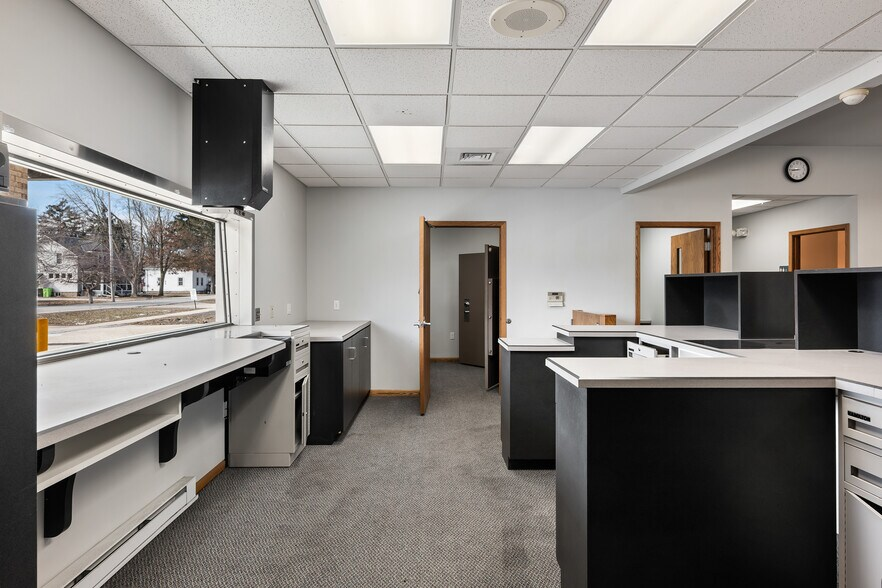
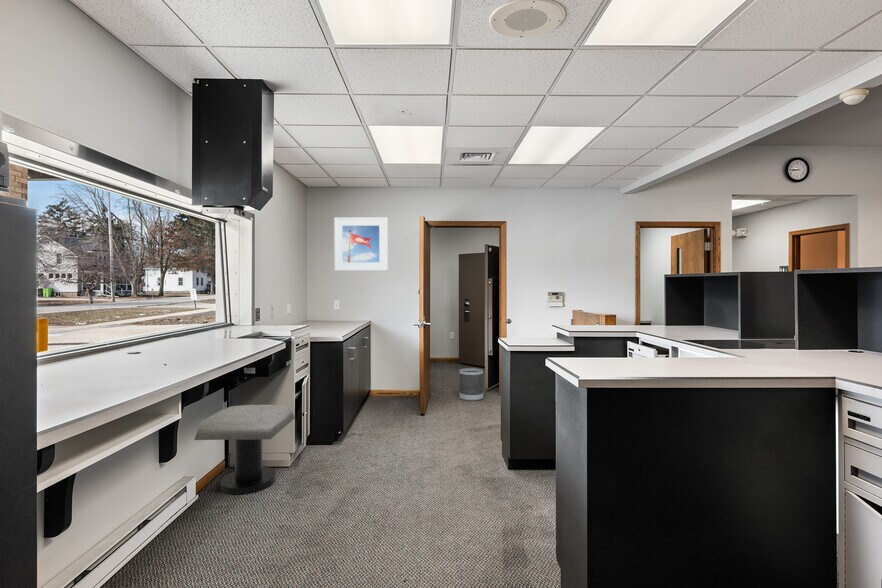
+ stool (248, 445)
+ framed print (361, 244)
+ wastebasket (471, 383)
